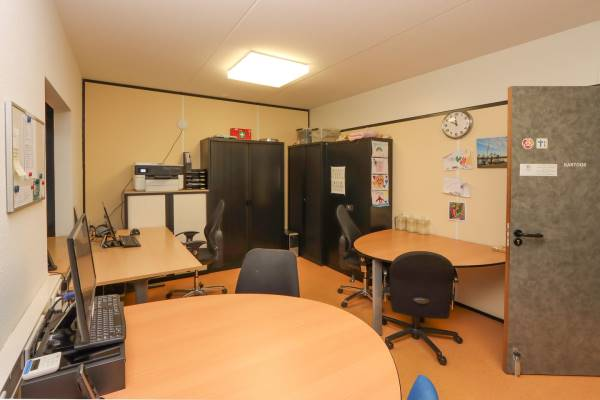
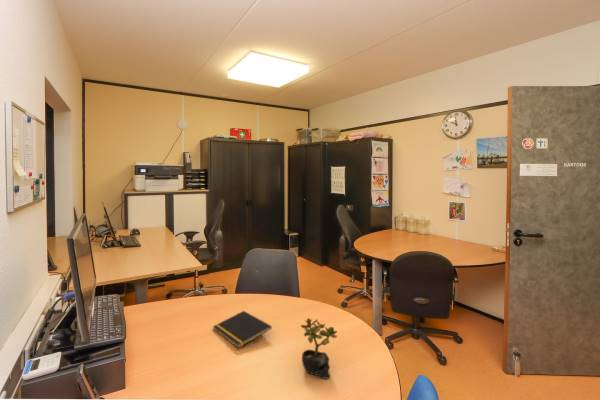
+ notepad (241, 327)
+ succulent plant (317, 347)
